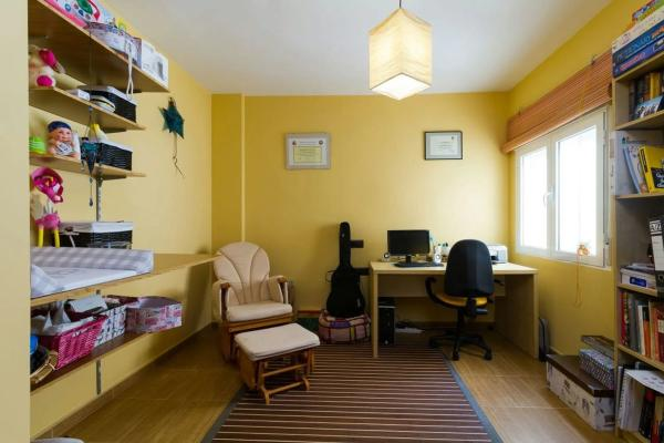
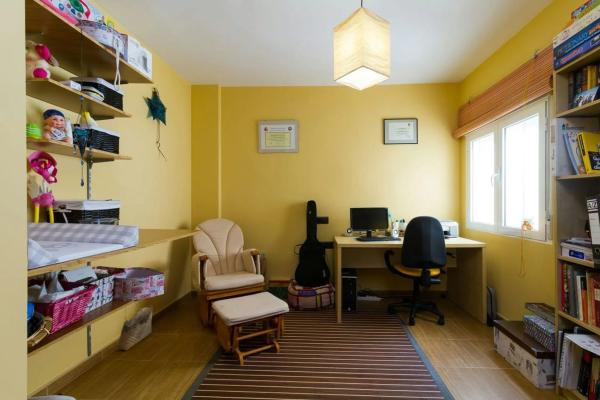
+ basket (138, 322)
